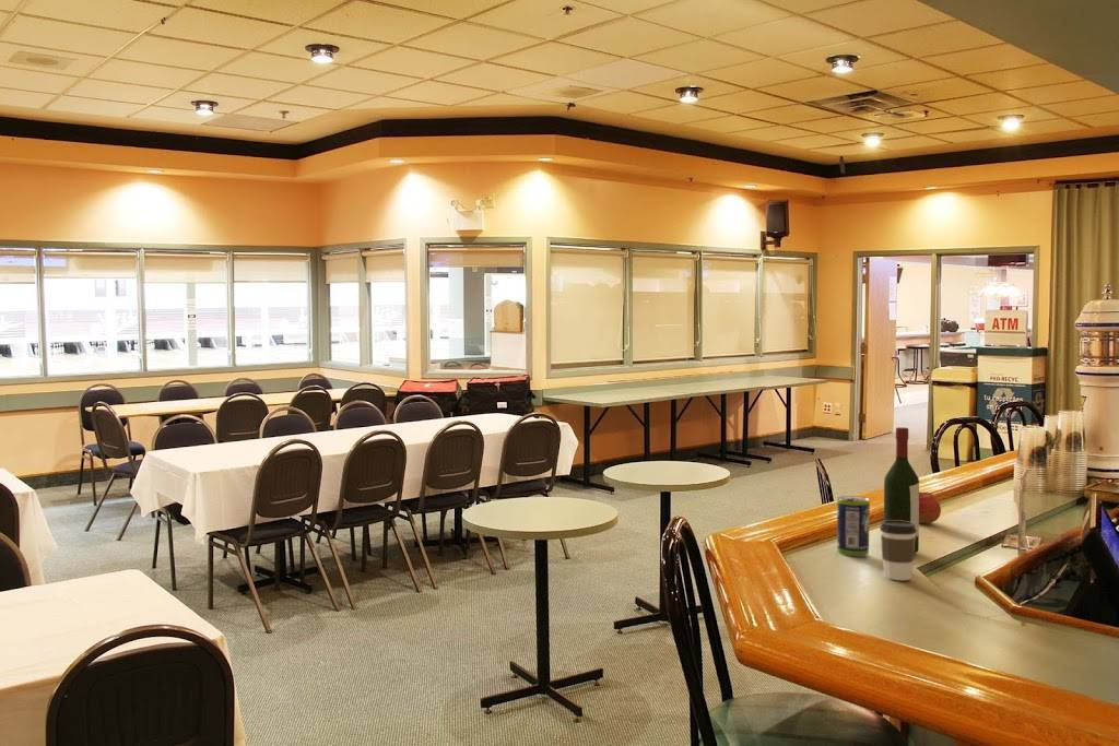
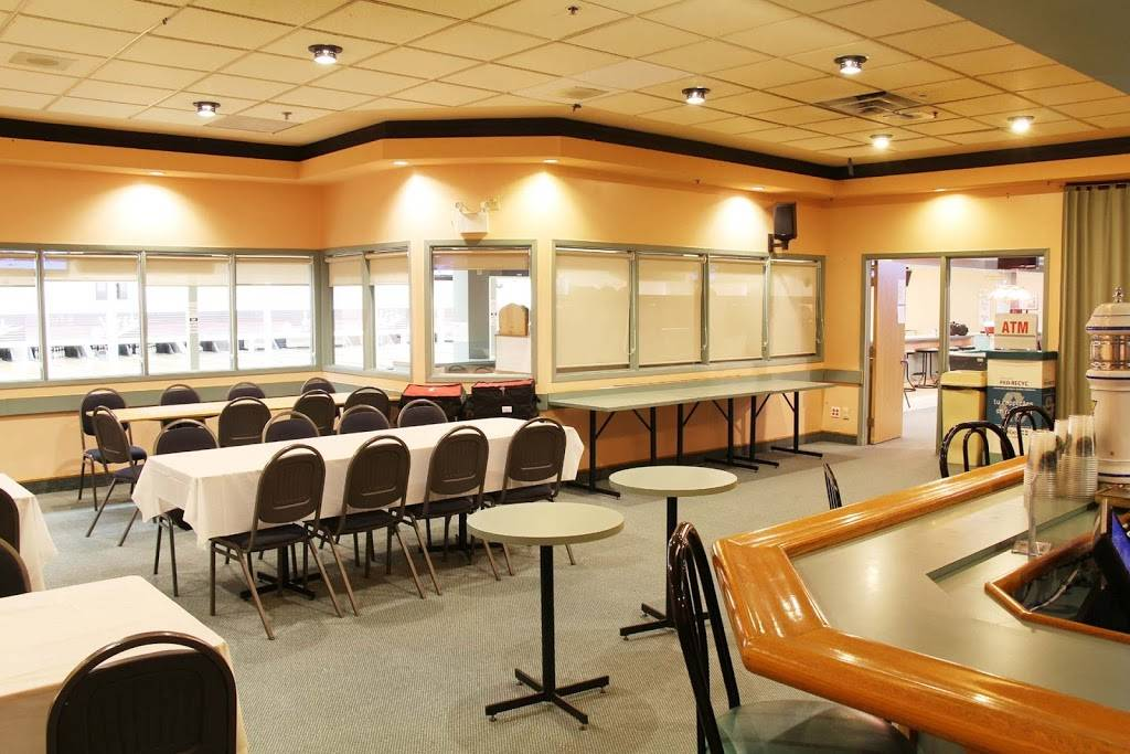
- coffee cup (897, 549)
- beverage can (852, 525)
- wine bottle (902, 488)
- apple (921, 507)
